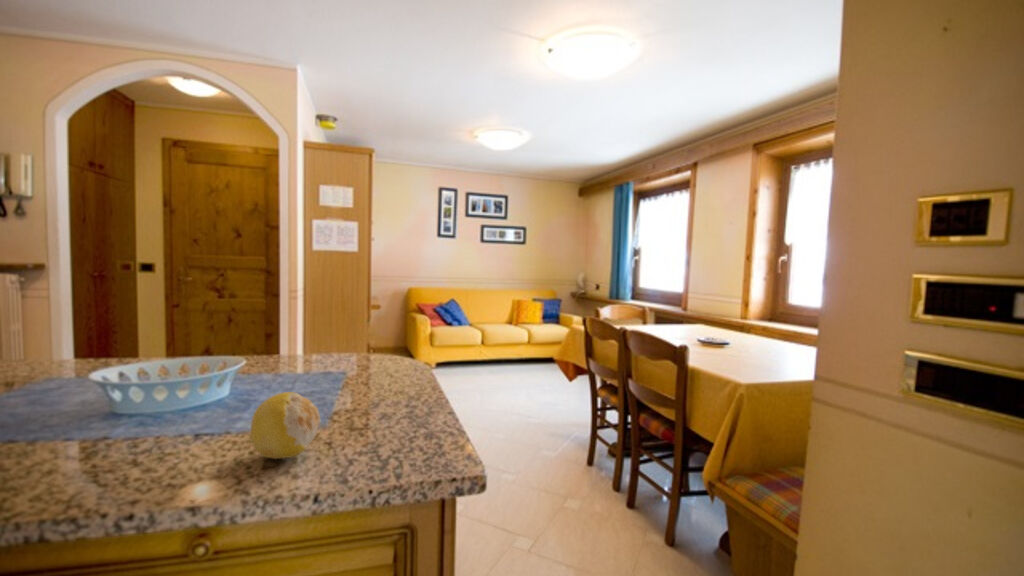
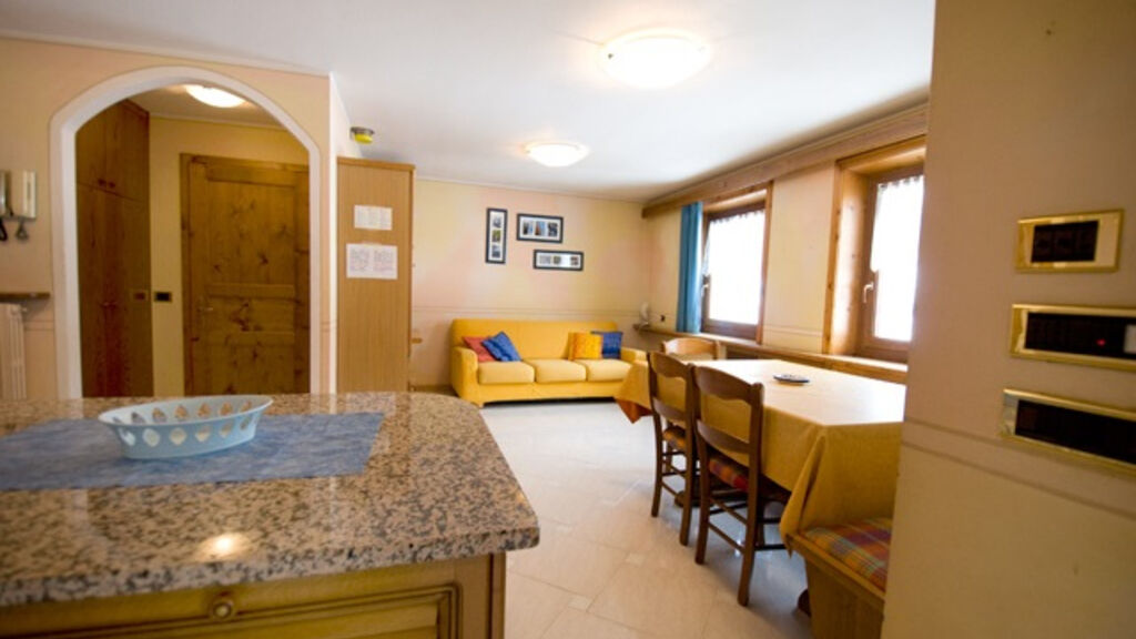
- fruit (286, 425)
